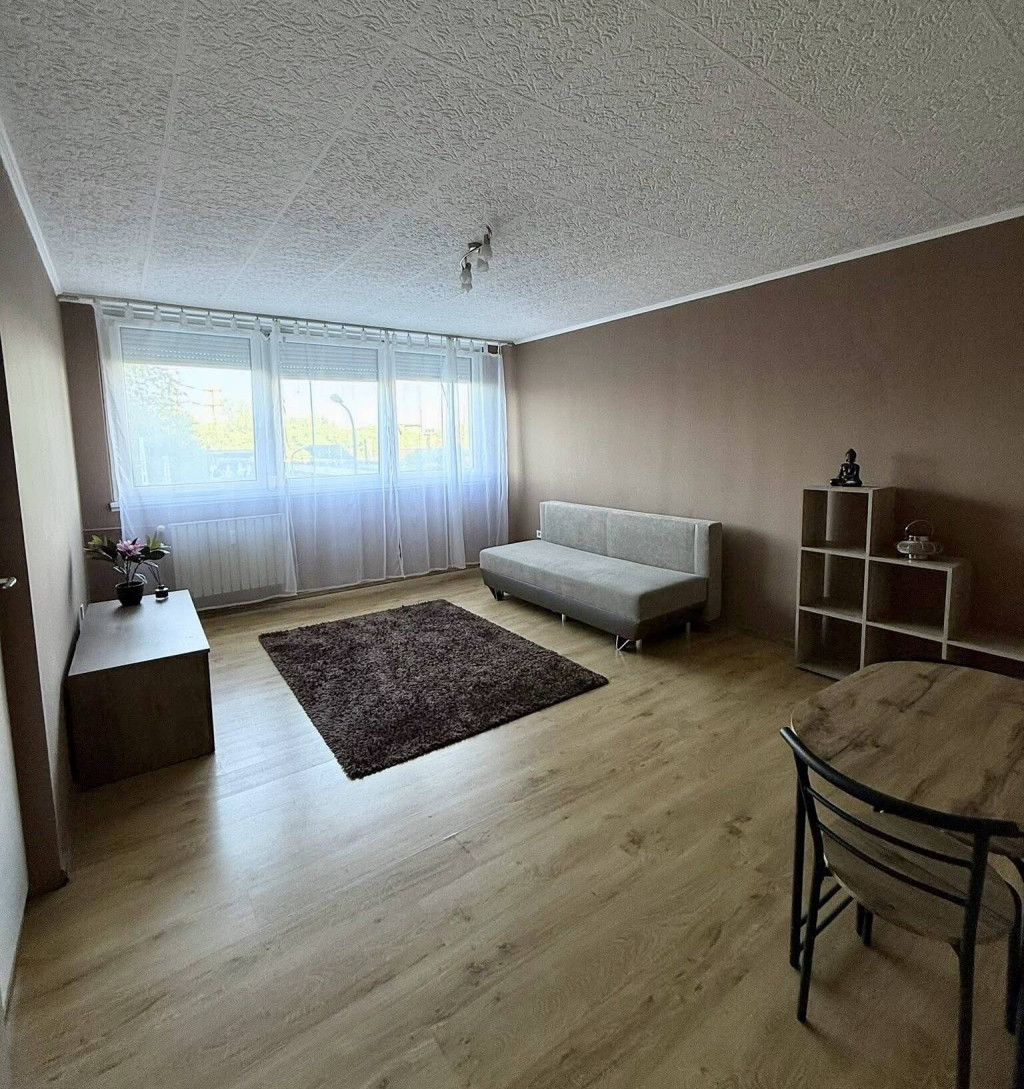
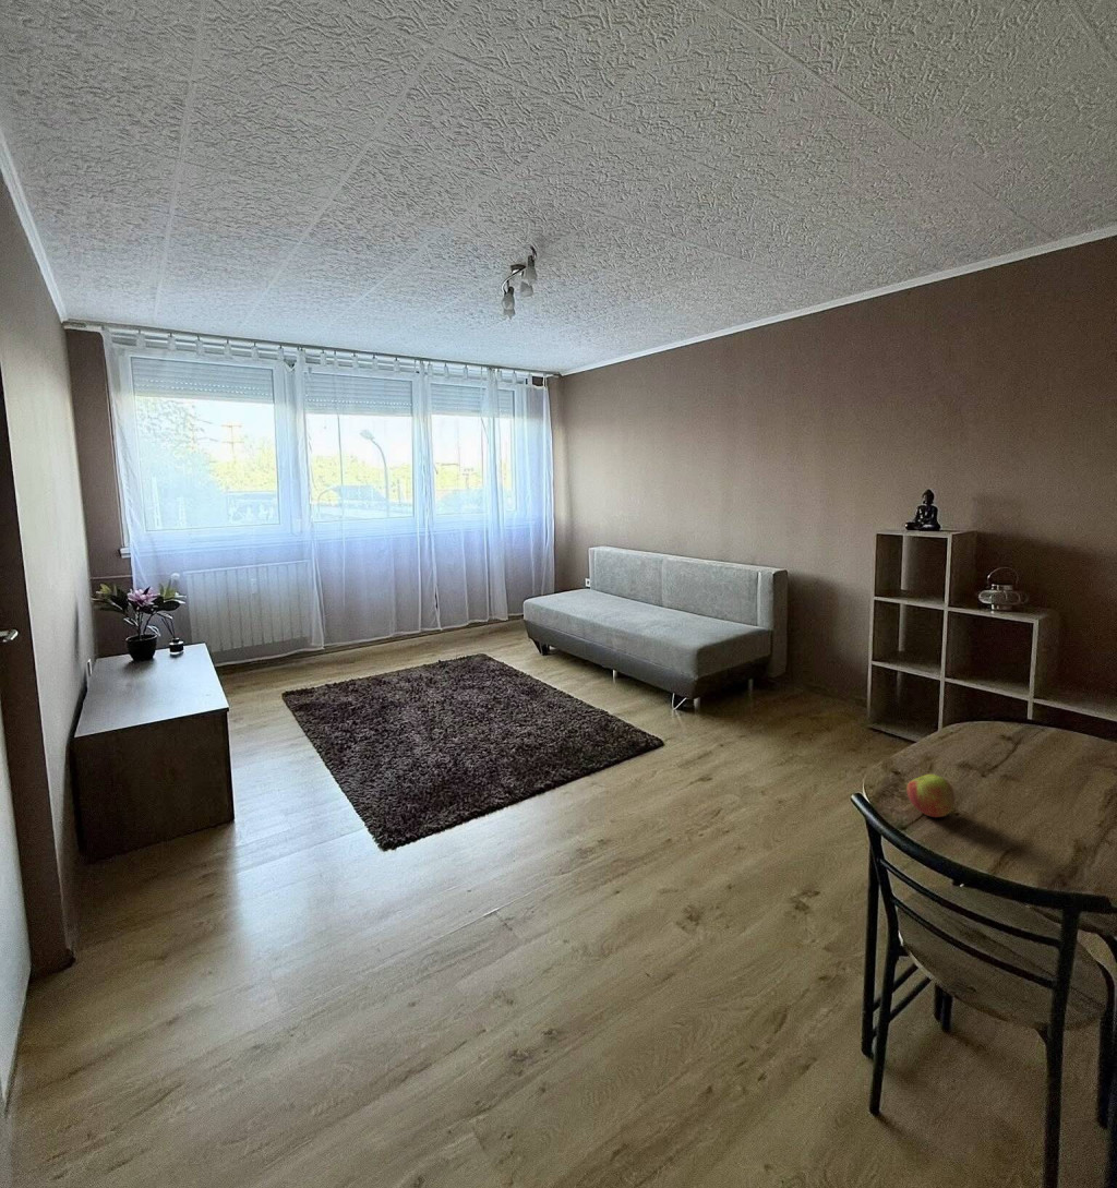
+ apple (929, 794)
